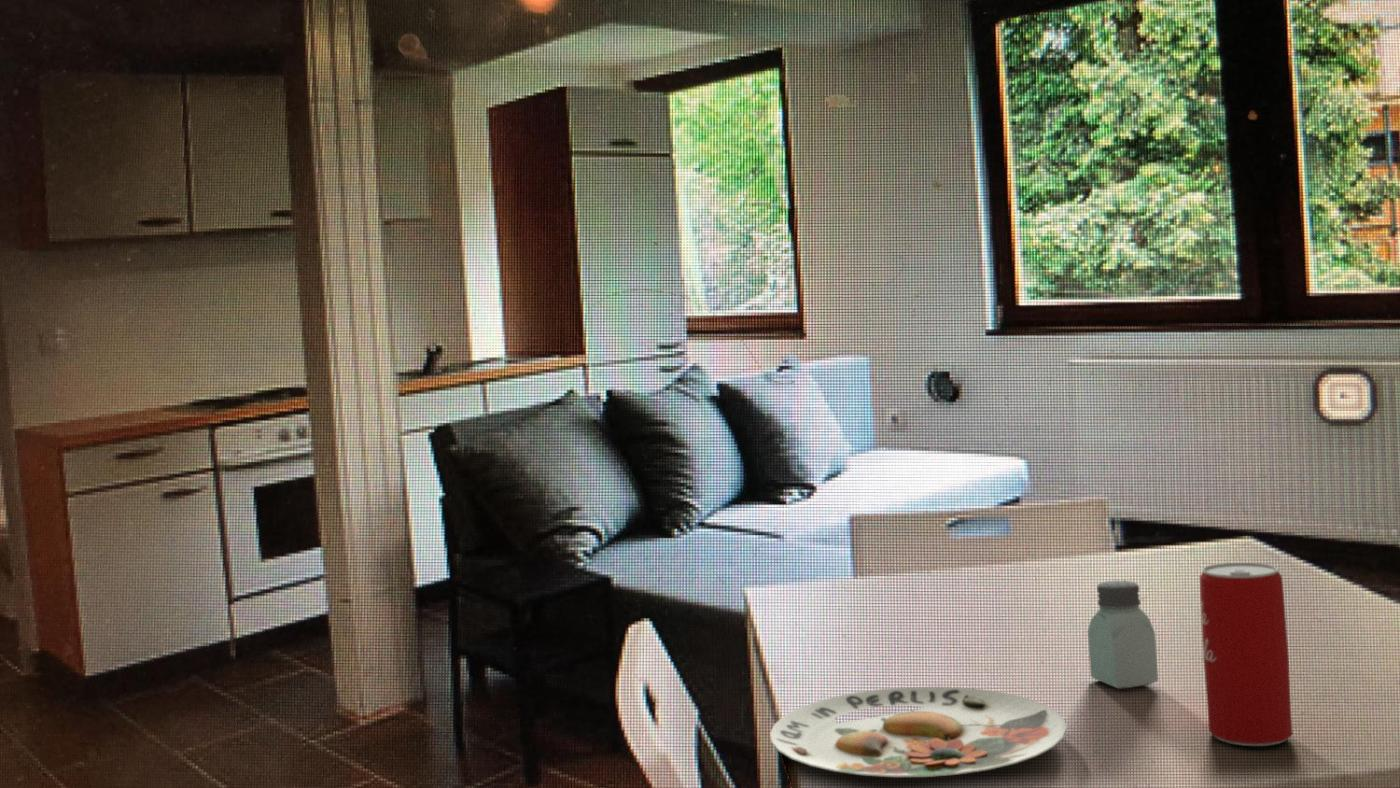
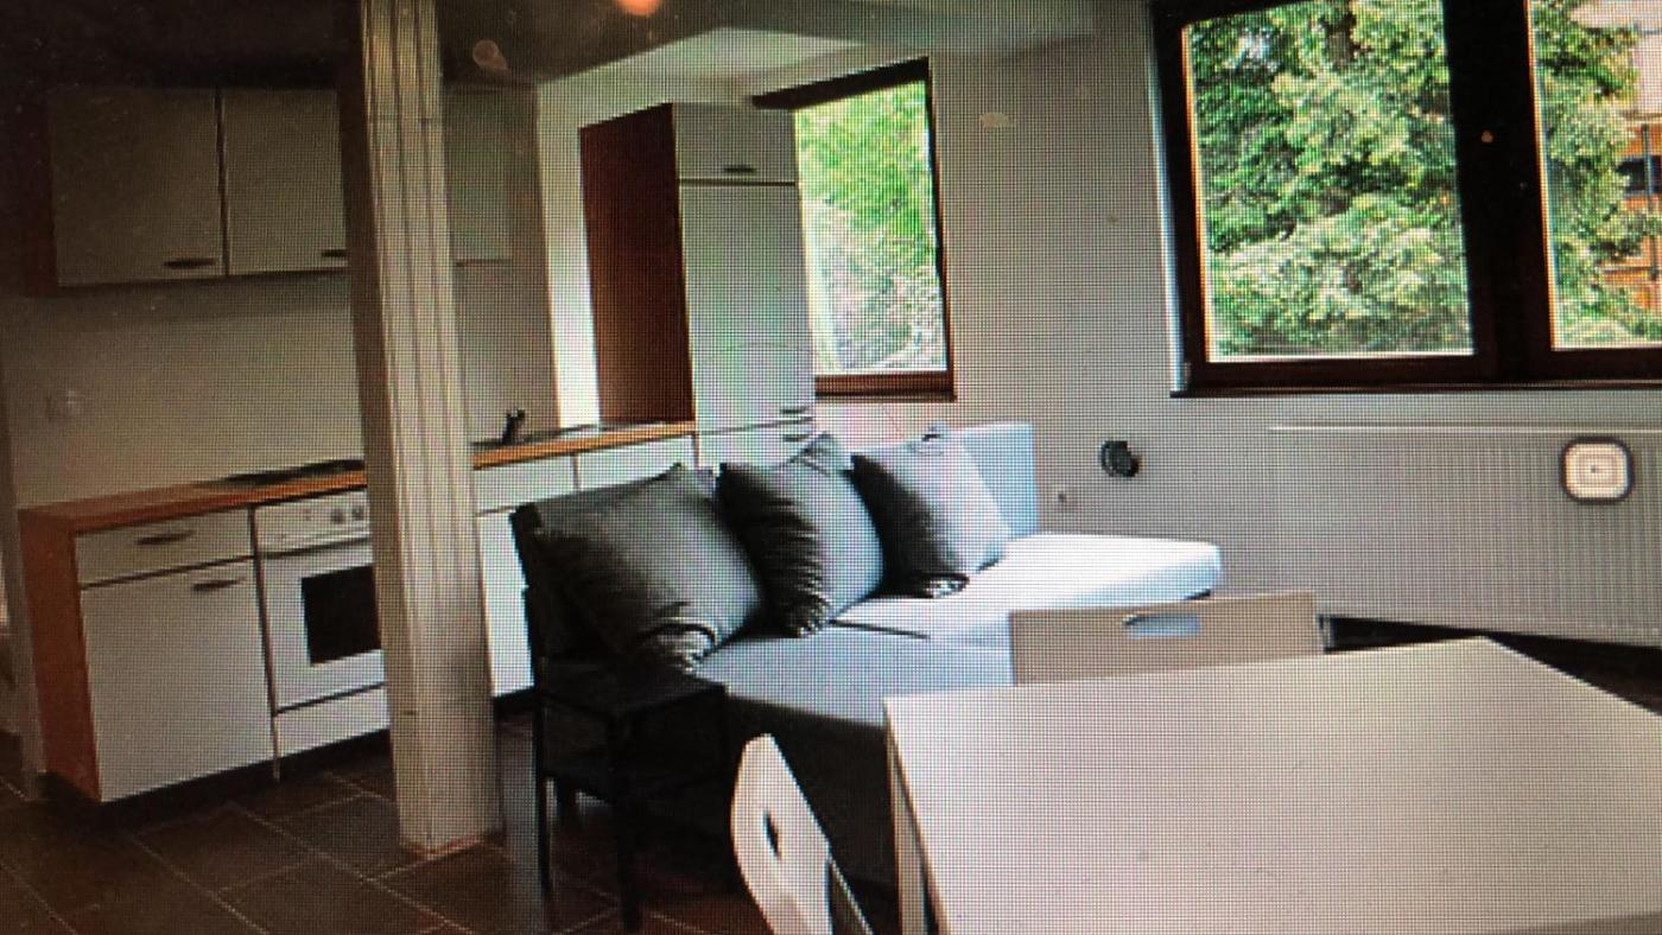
- plate (915, 732)
- saltshaker (1120, 632)
- beverage can (1245, 652)
